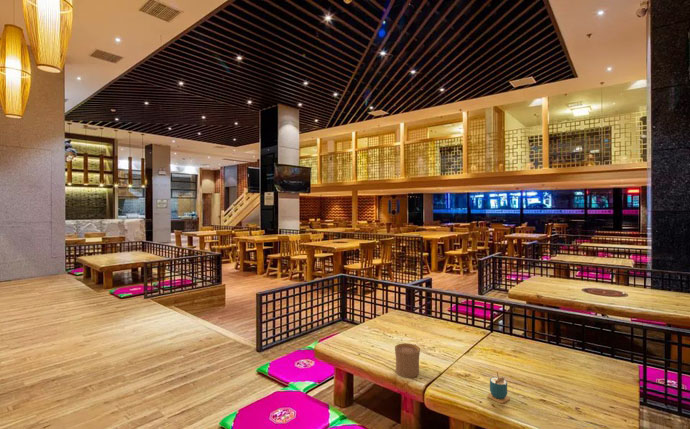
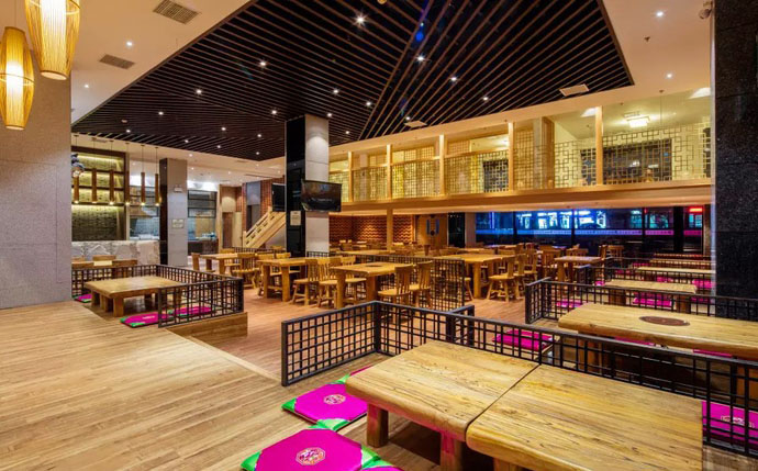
- cup (498, 383)
- cup (407, 360)
